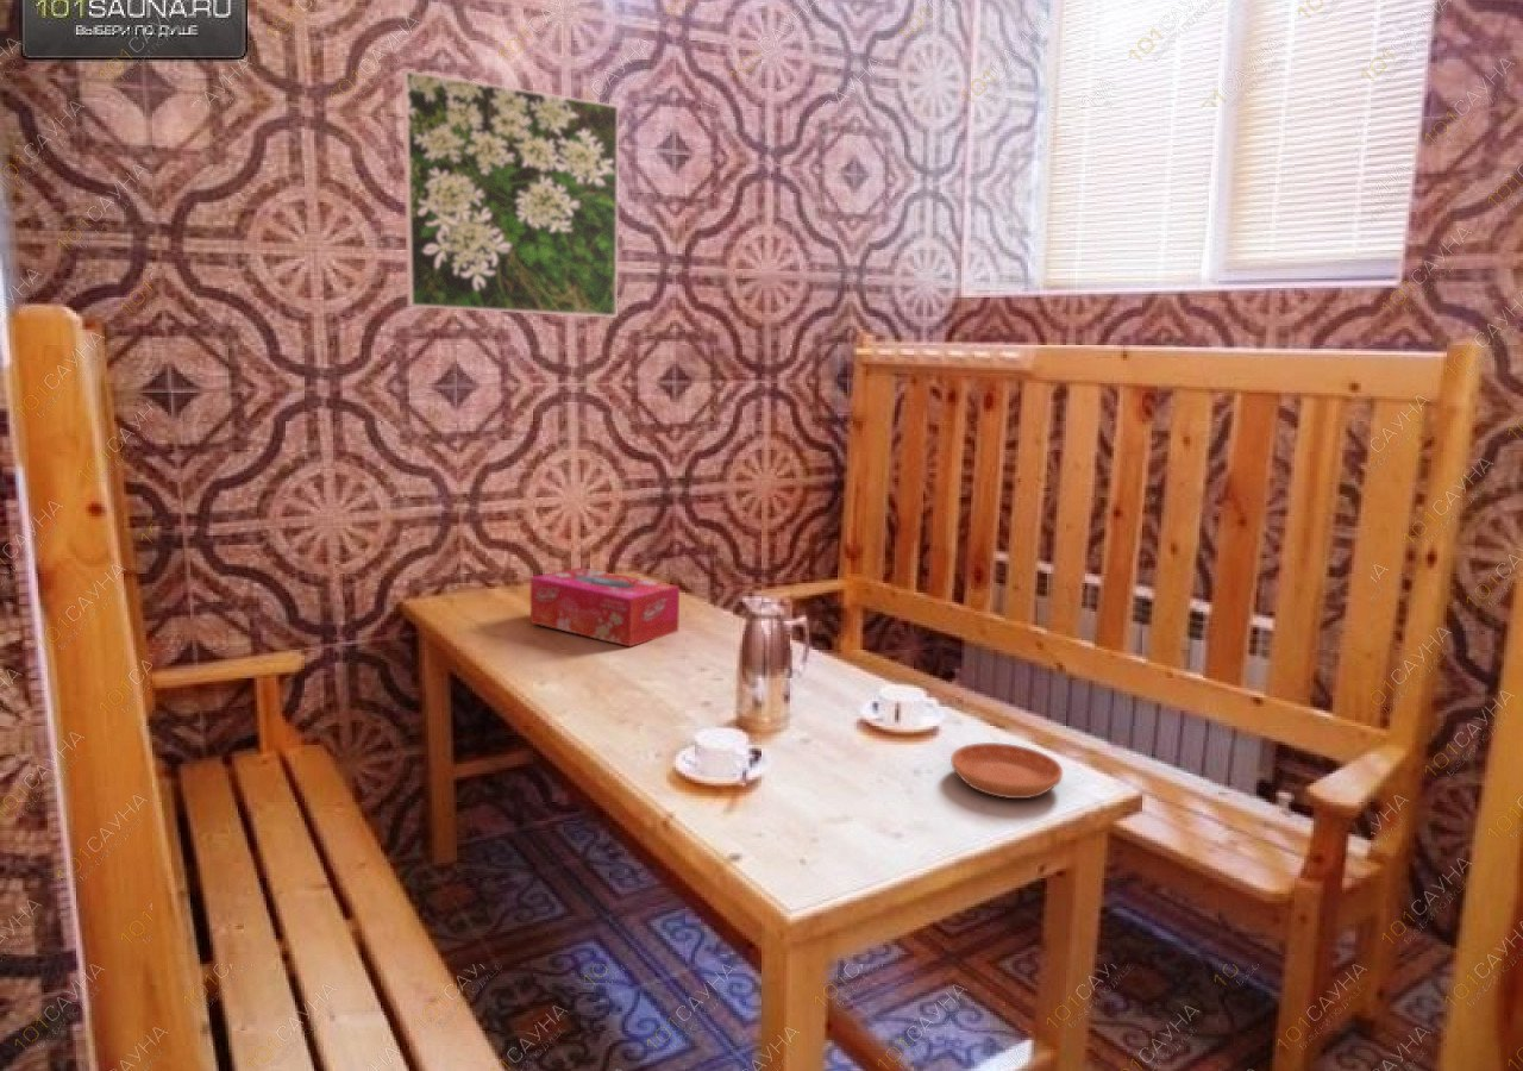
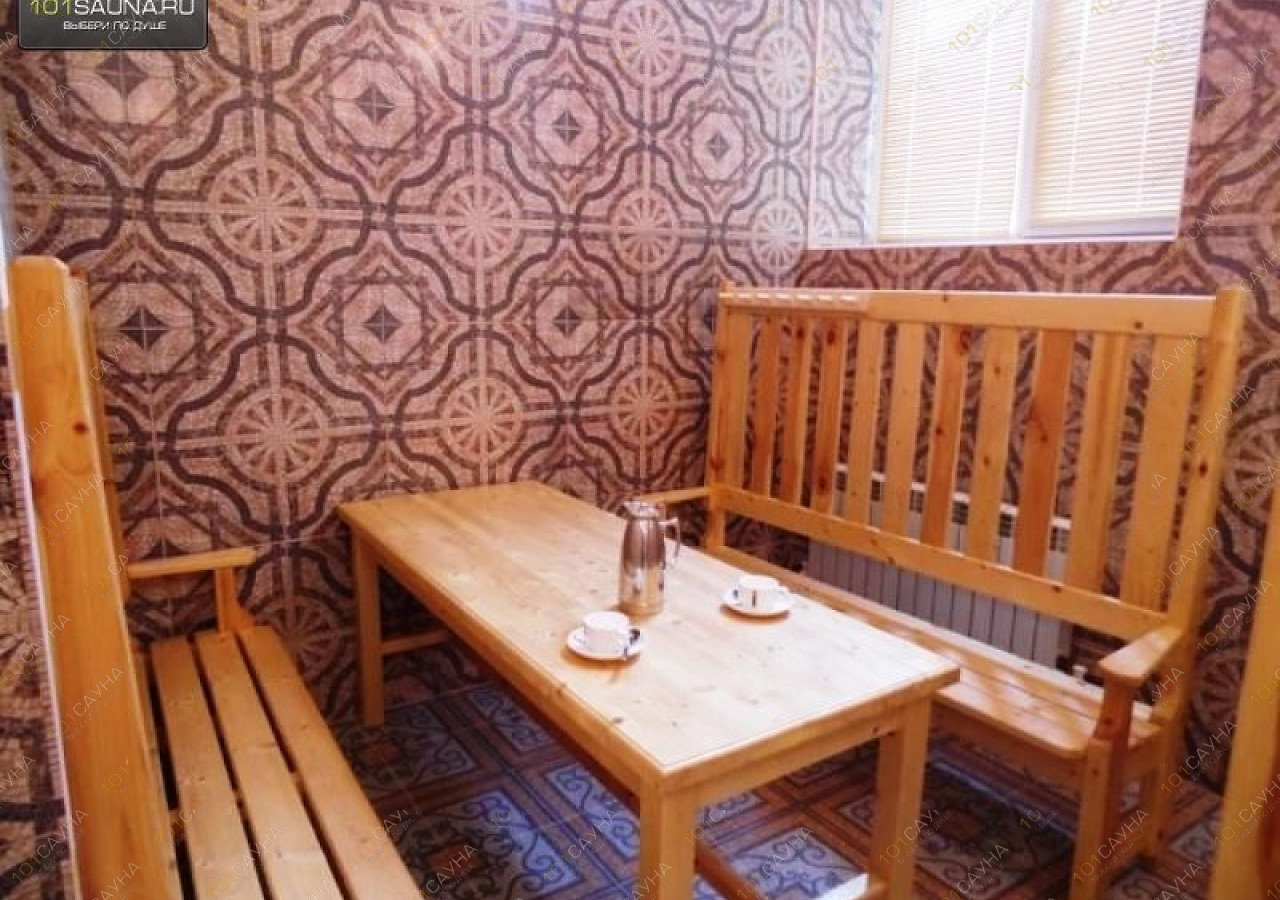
- saucer (1005, 771)
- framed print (516, 202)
- tissue box (603, 605)
